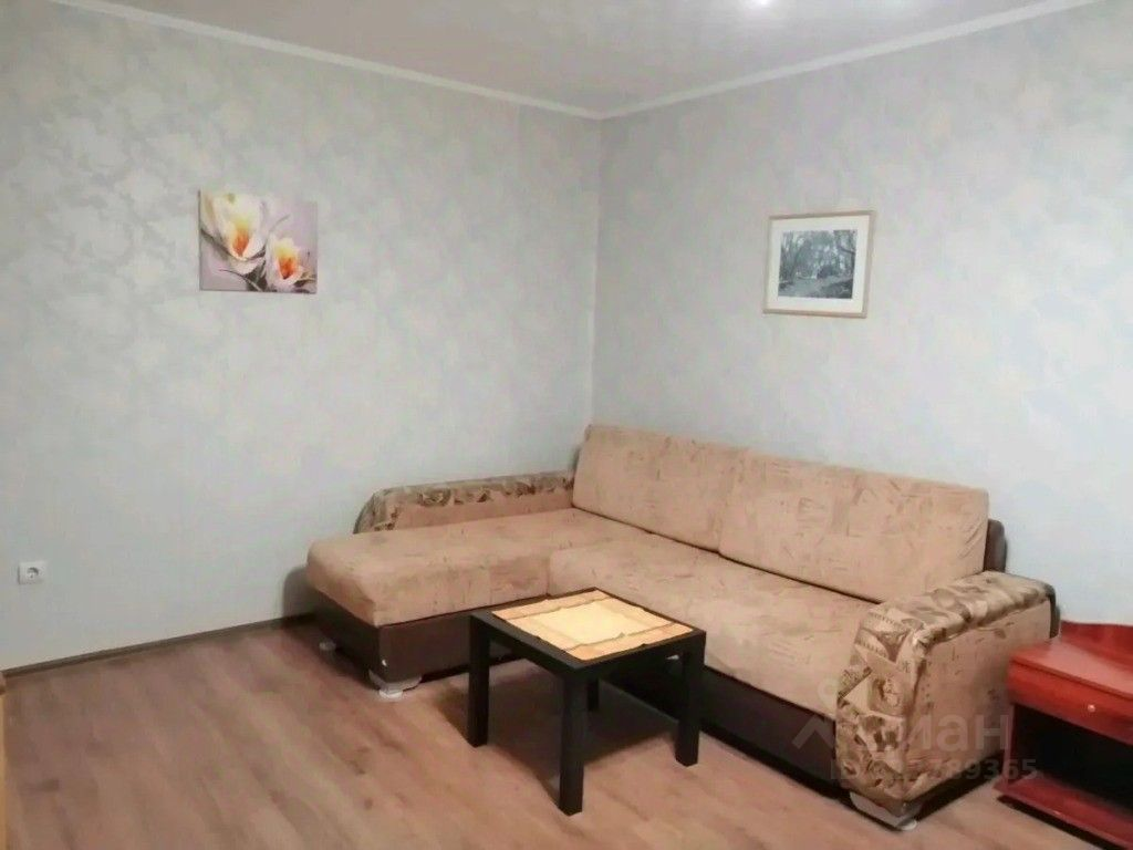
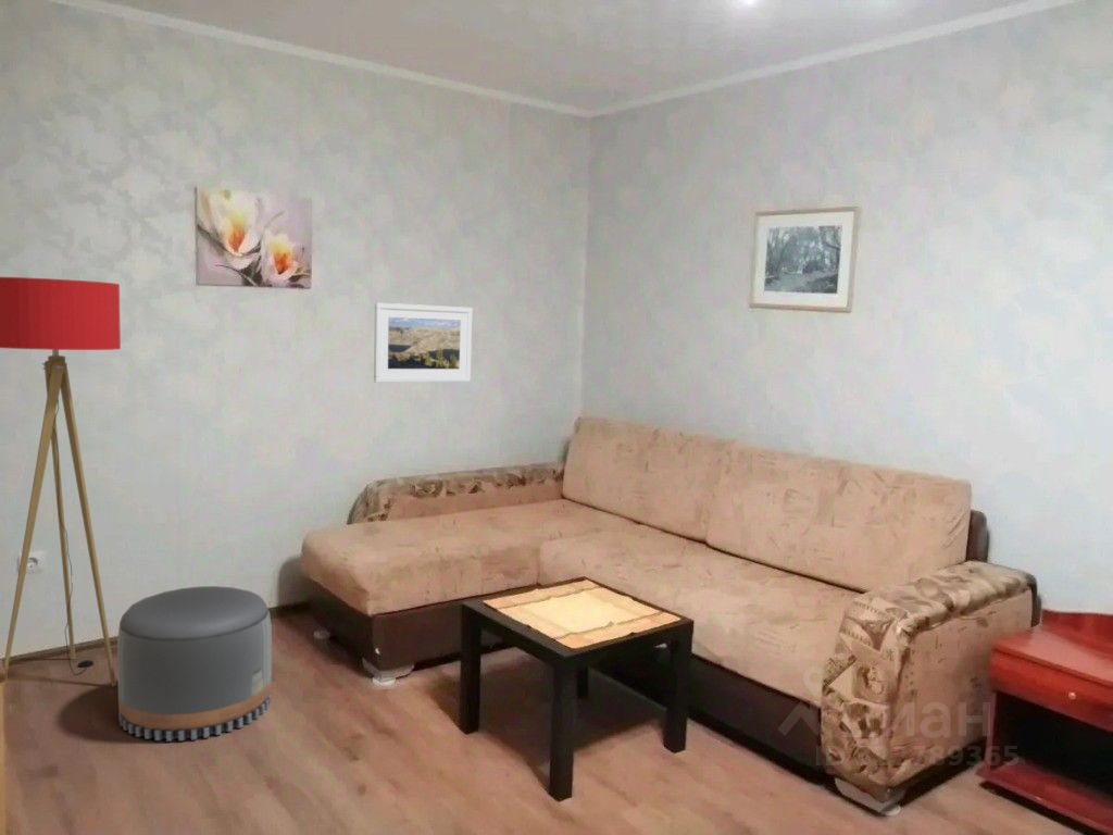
+ pouf (197, 651)
+ floor lamp (59, 485)
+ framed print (424, 344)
